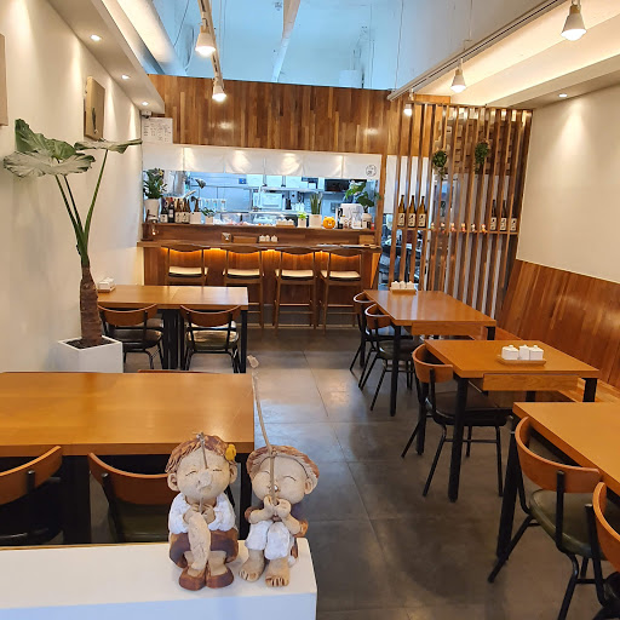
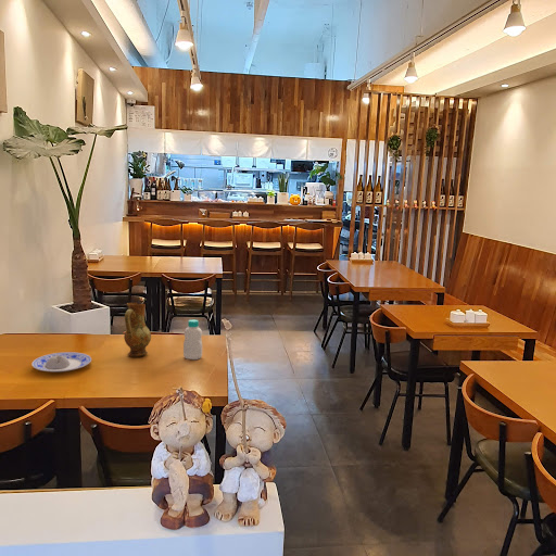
+ ceramic jug (137, 329)
+ bottle (192, 339)
+ plate (62, 361)
